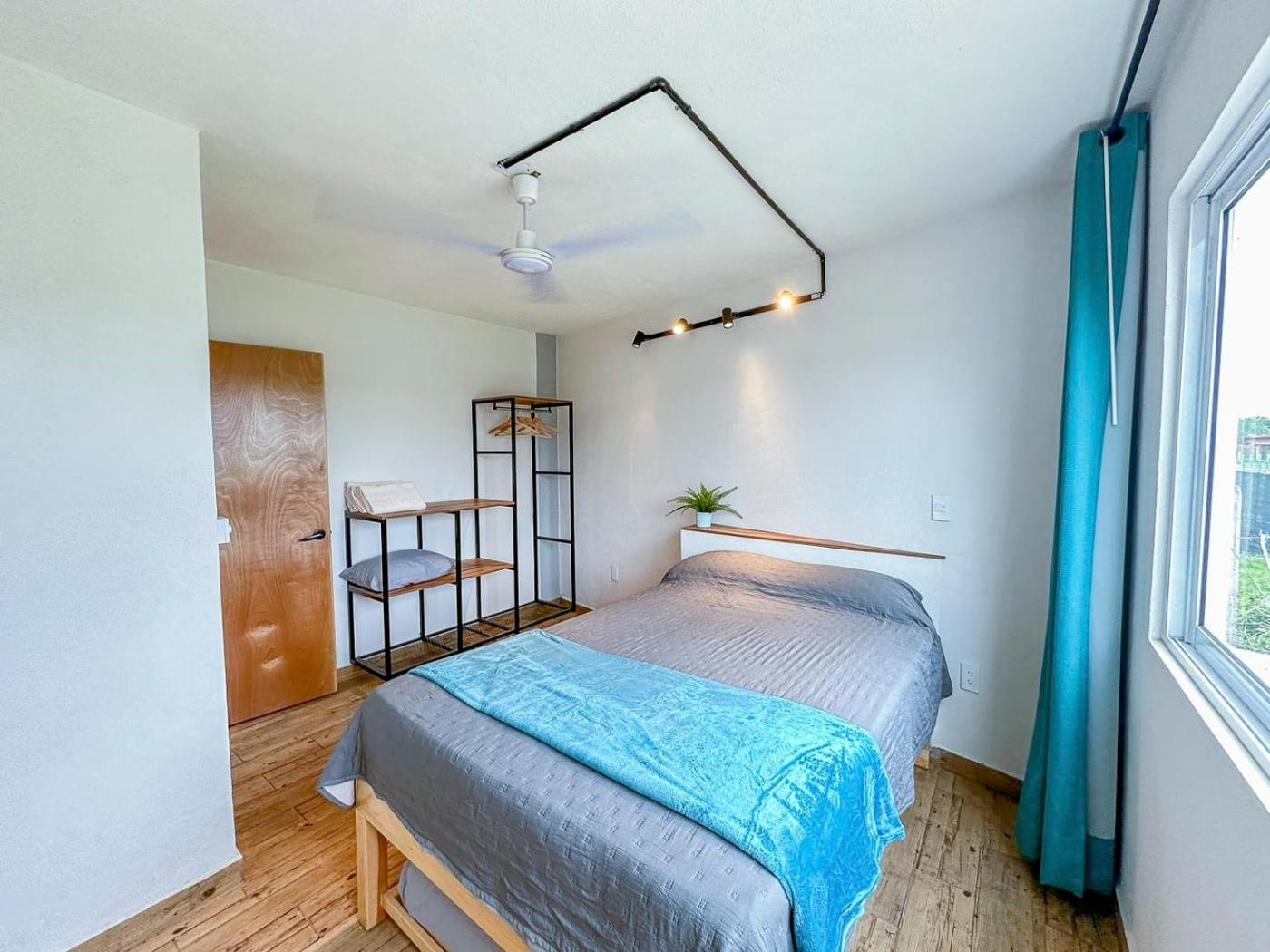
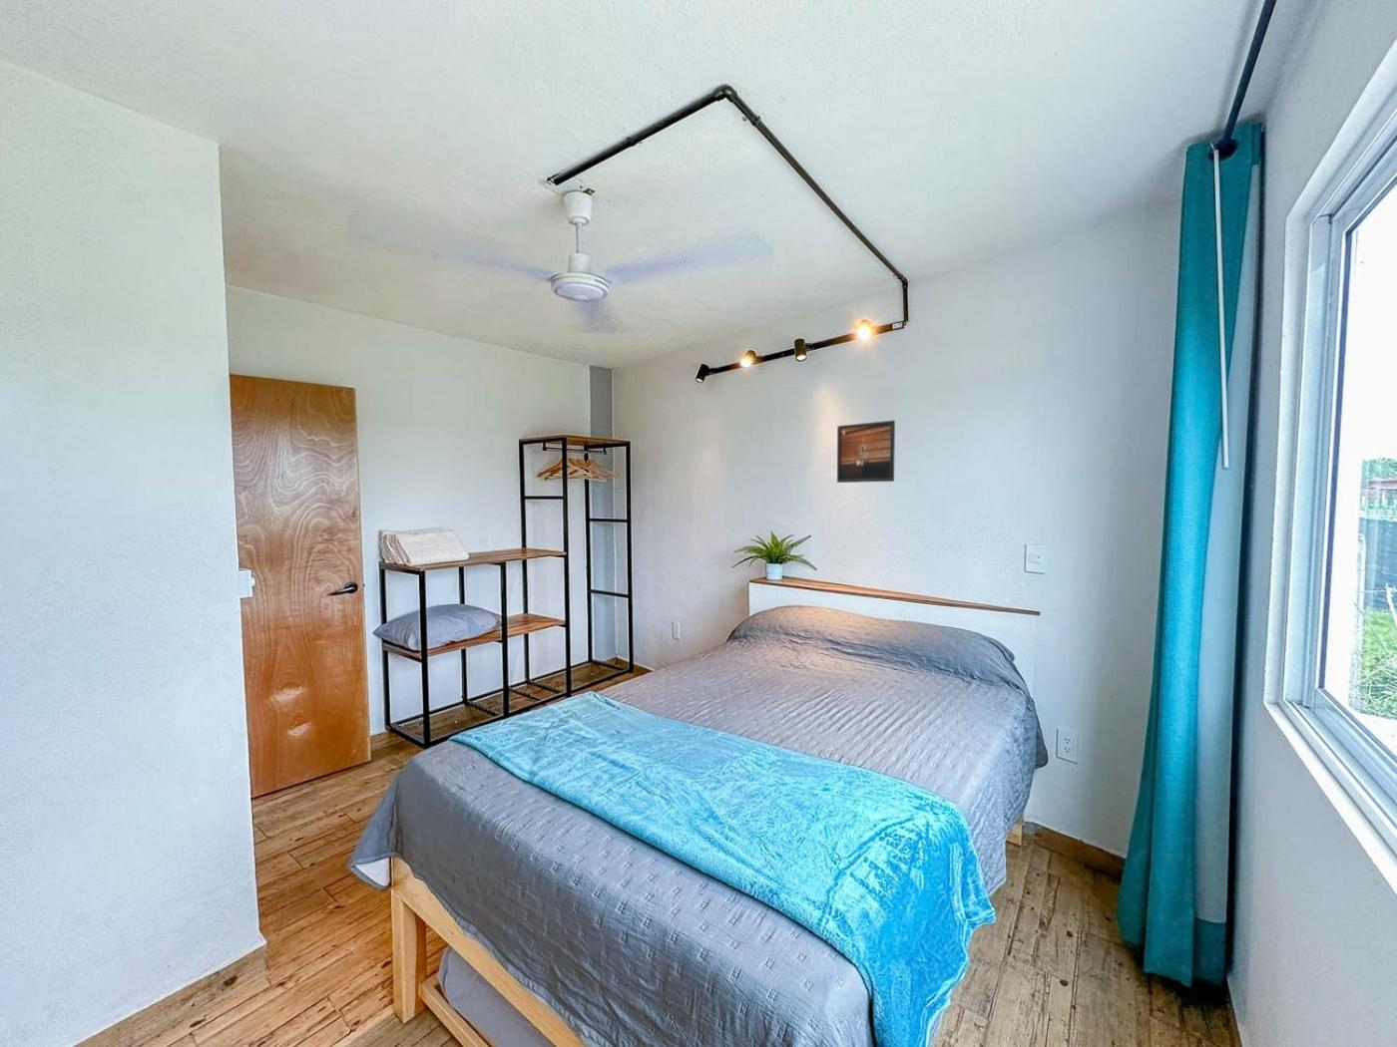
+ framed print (865, 452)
